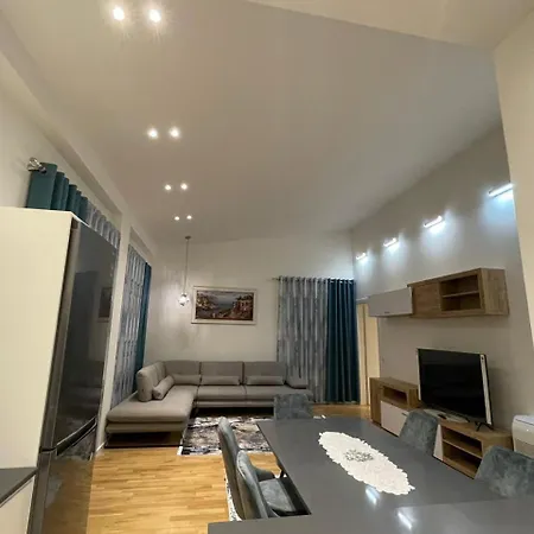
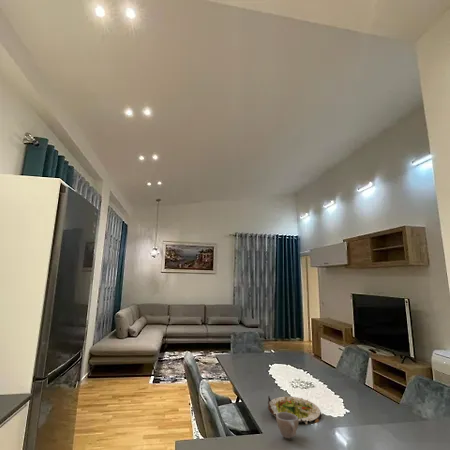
+ salad plate (294, 406)
+ cup (289, 427)
